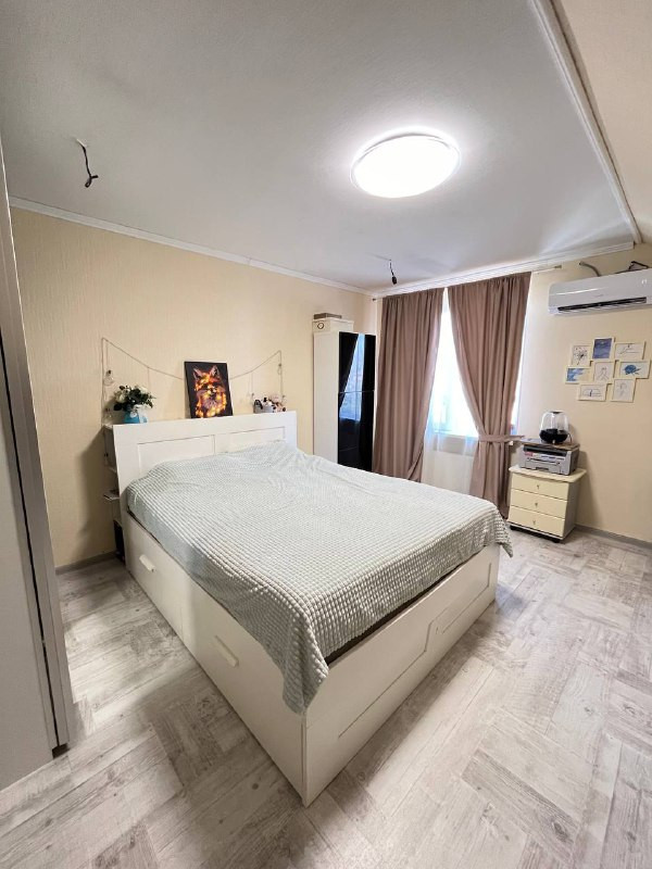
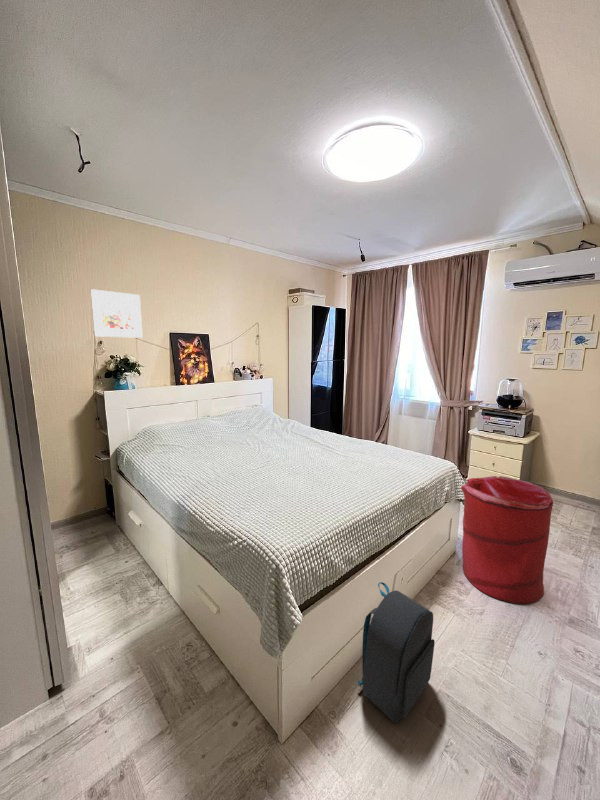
+ laundry hamper (501, 532)
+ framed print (118, 314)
+ backpack (397, 643)
